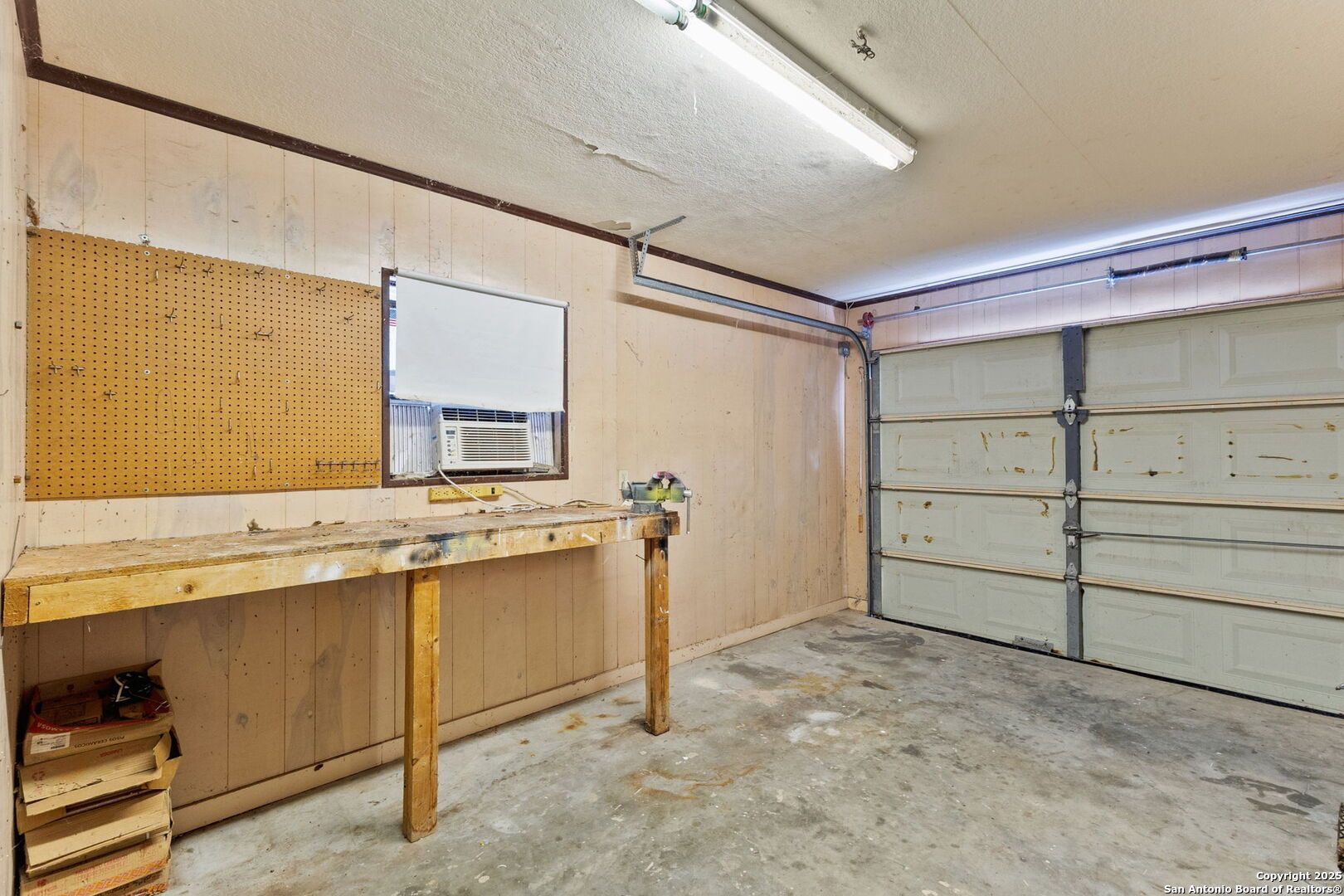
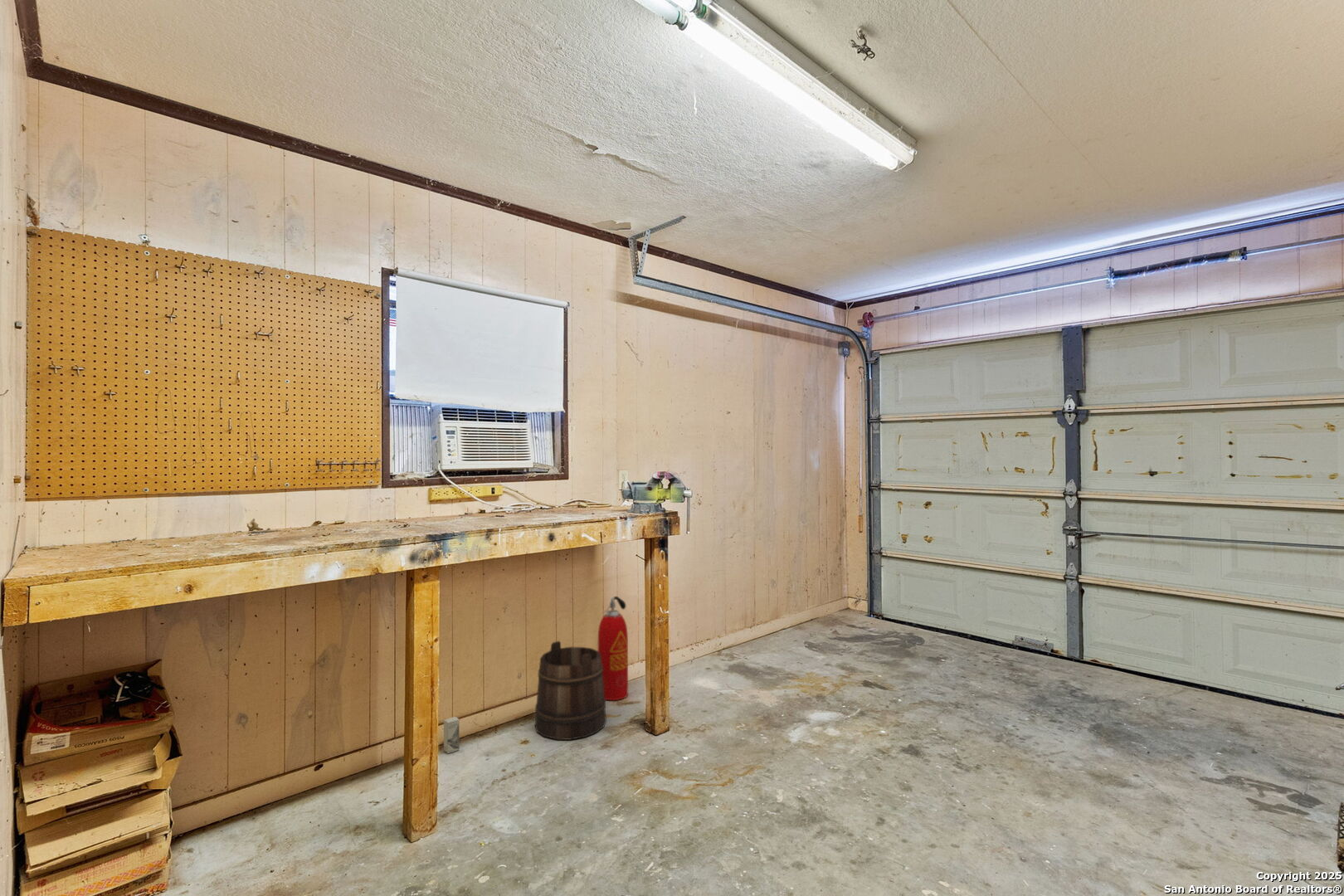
+ box (451, 734)
+ fire extinguisher (615, 645)
+ bucket (570, 685)
